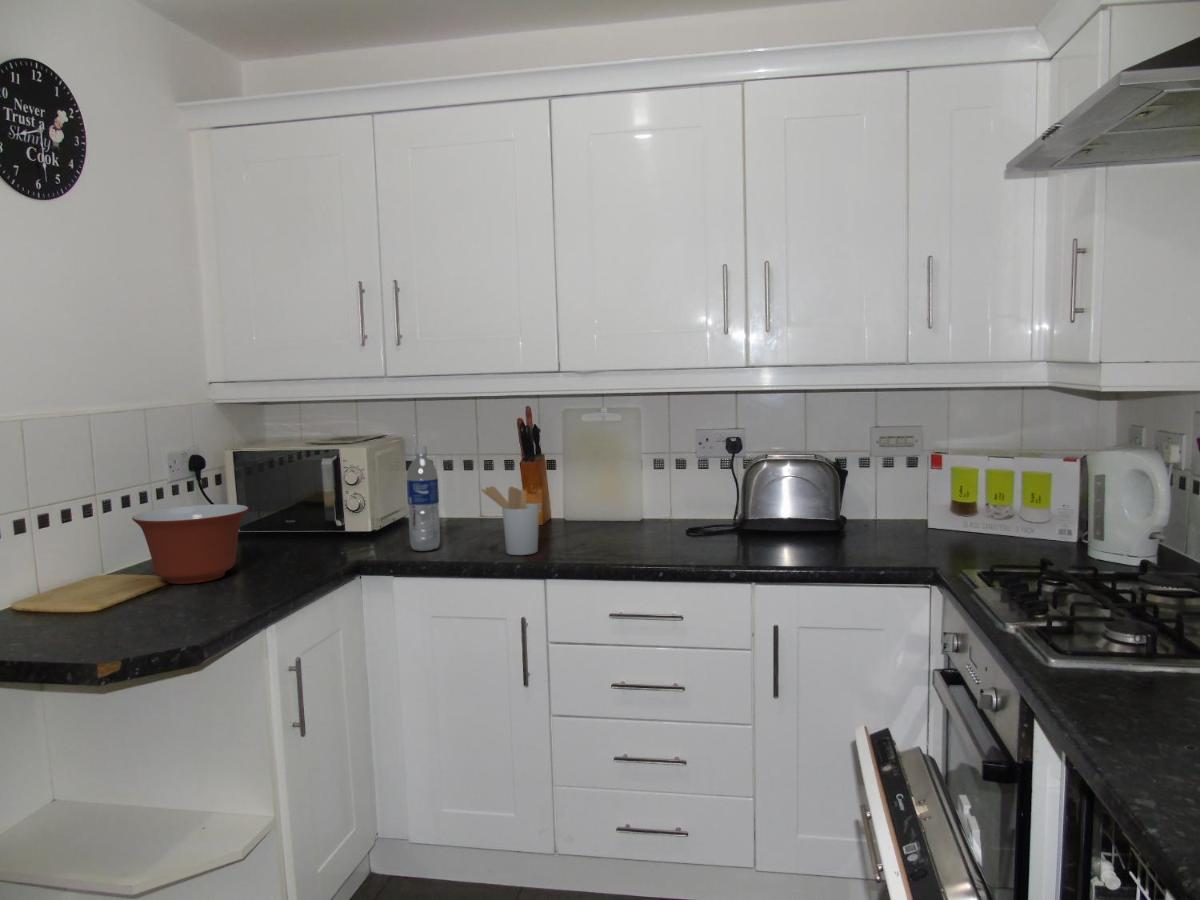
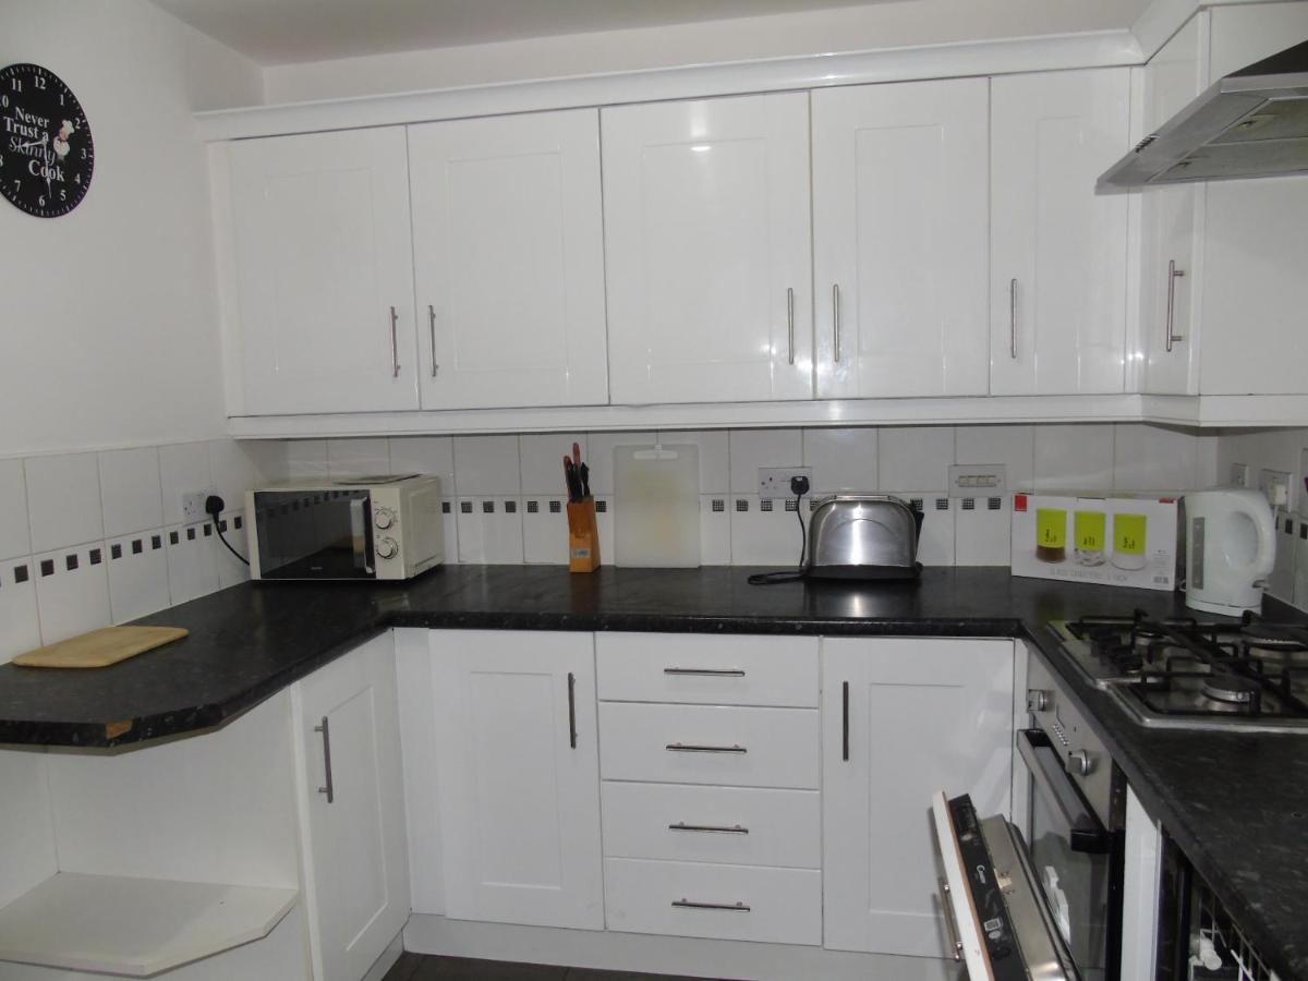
- mixing bowl (194, 544)
- utensil holder (511, 518)
- water bottle (423, 497)
